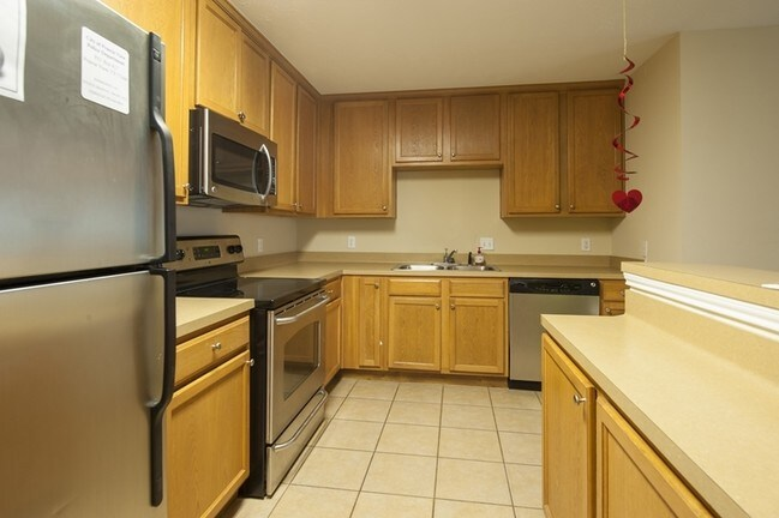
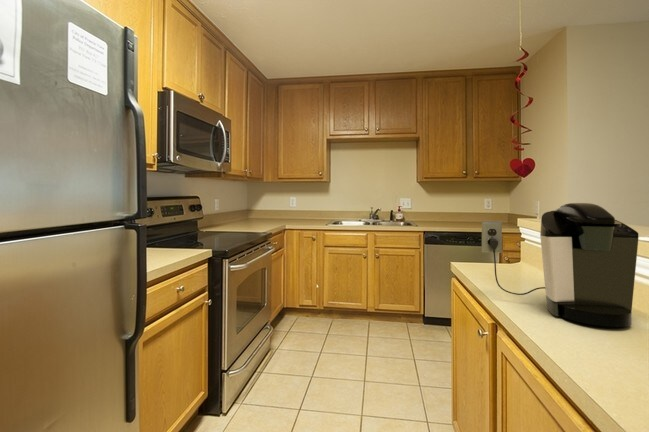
+ coffee maker (558, 257)
